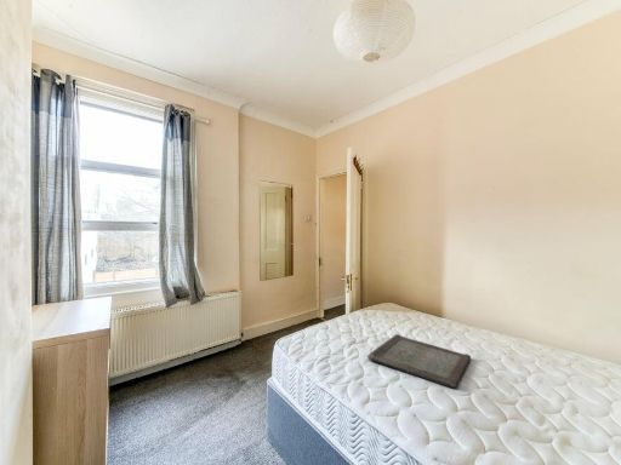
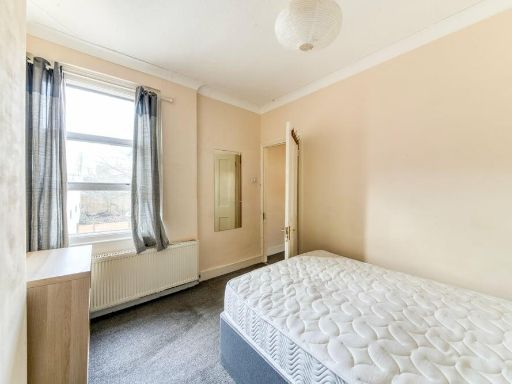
- serving tray (418, 356)
